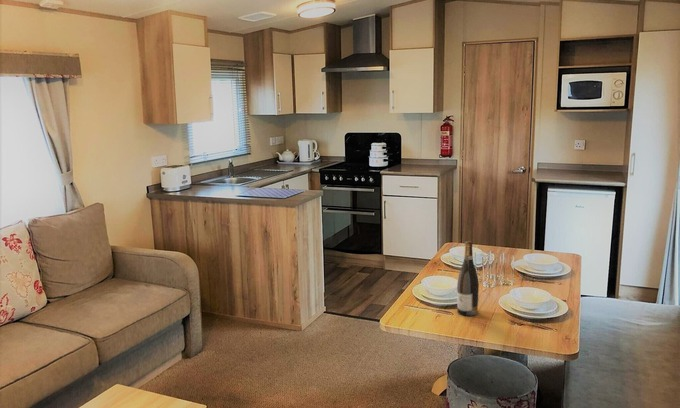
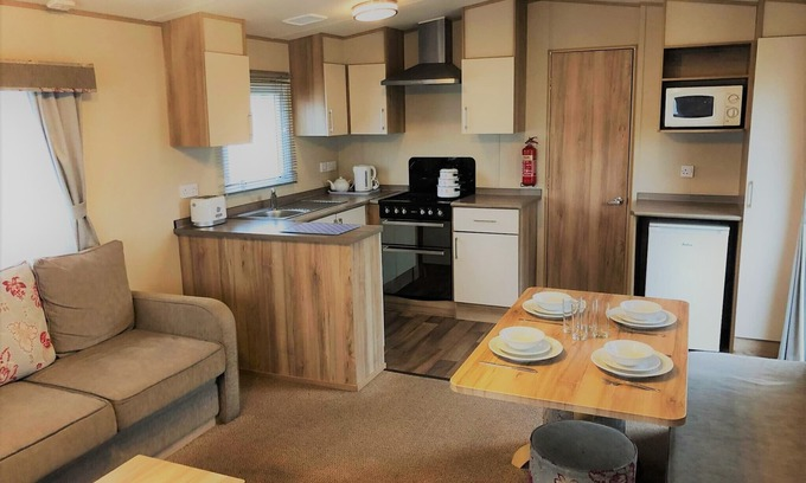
- wine bottle (468, 277)
